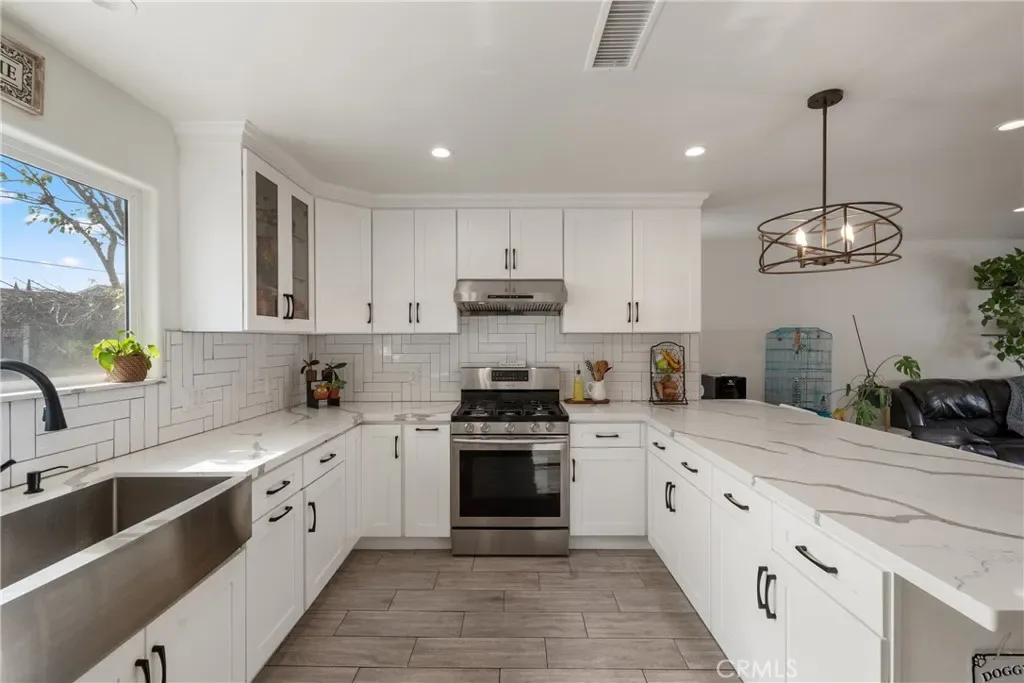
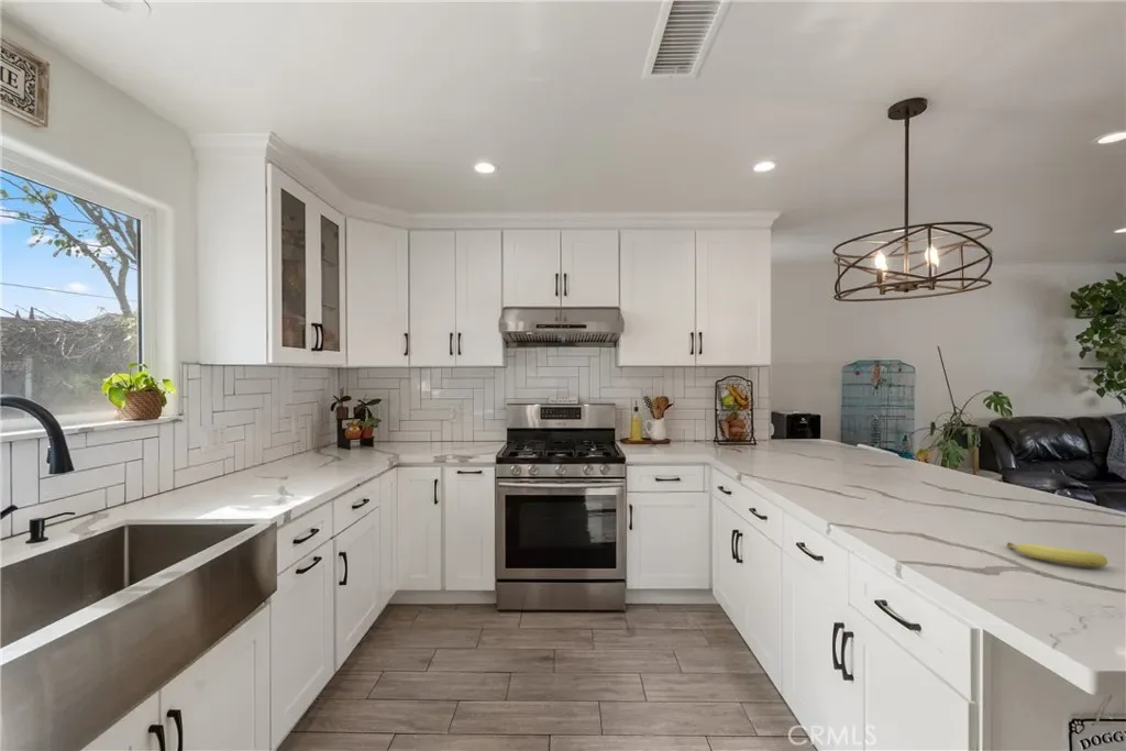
+ fruit (1055, 551)
